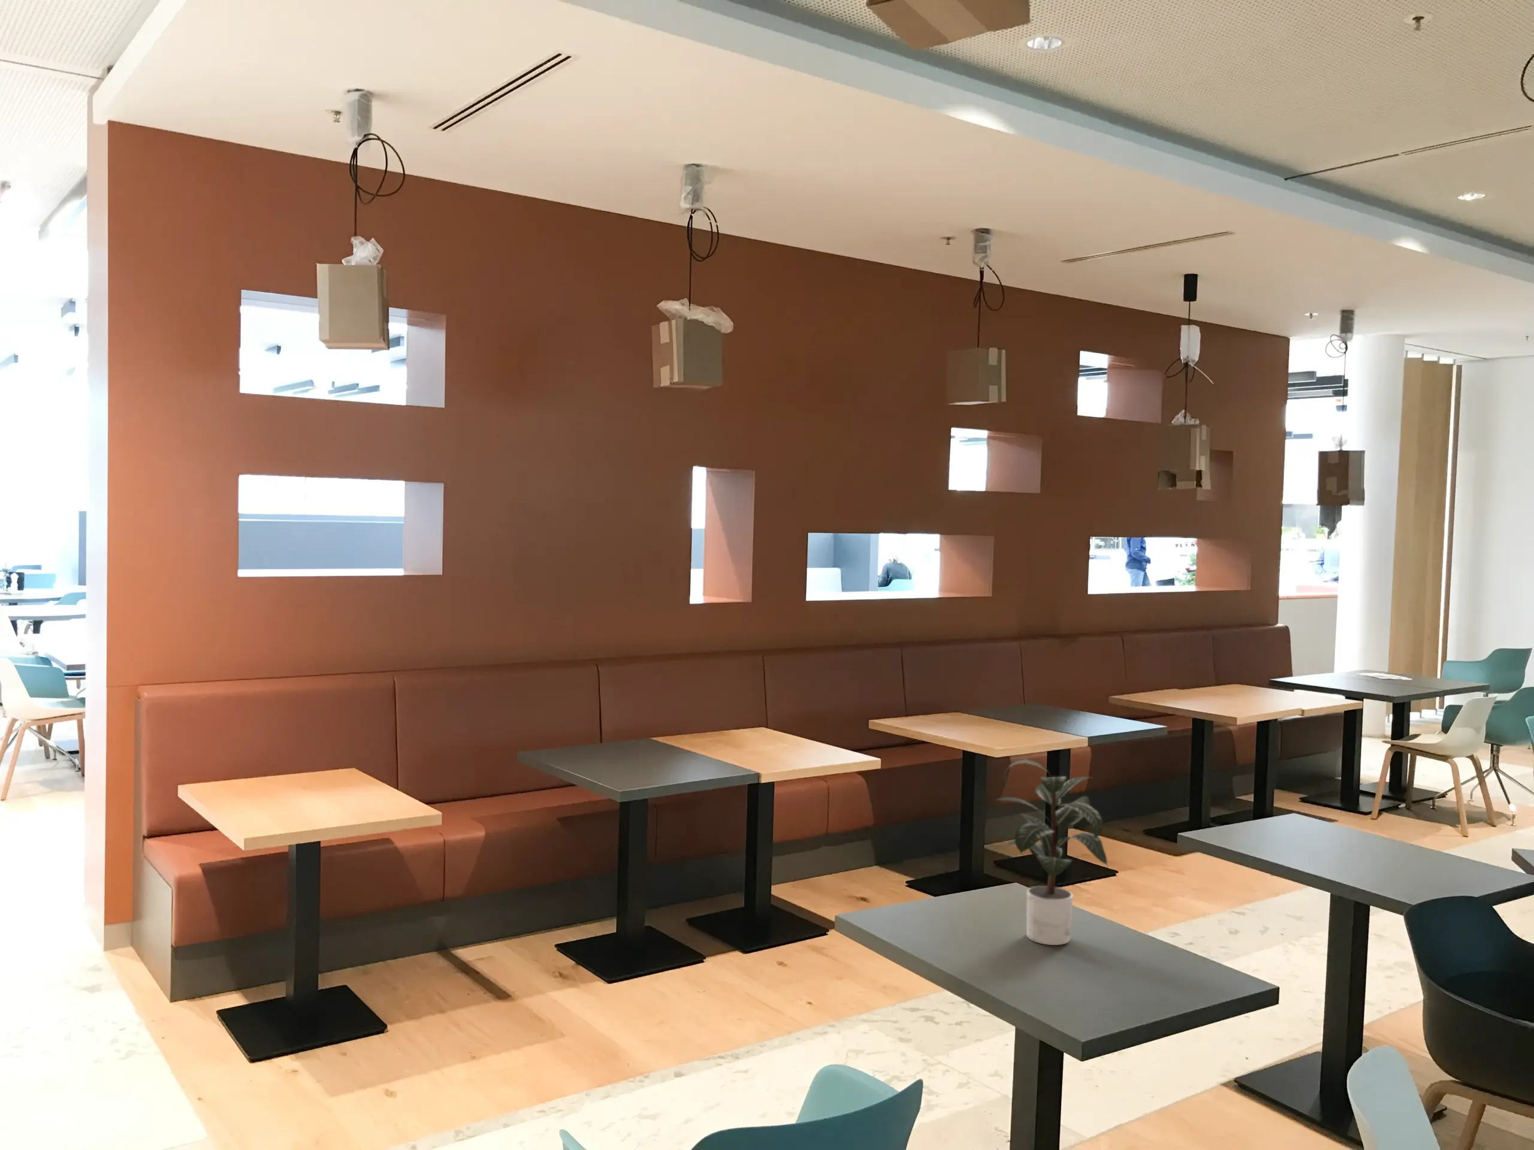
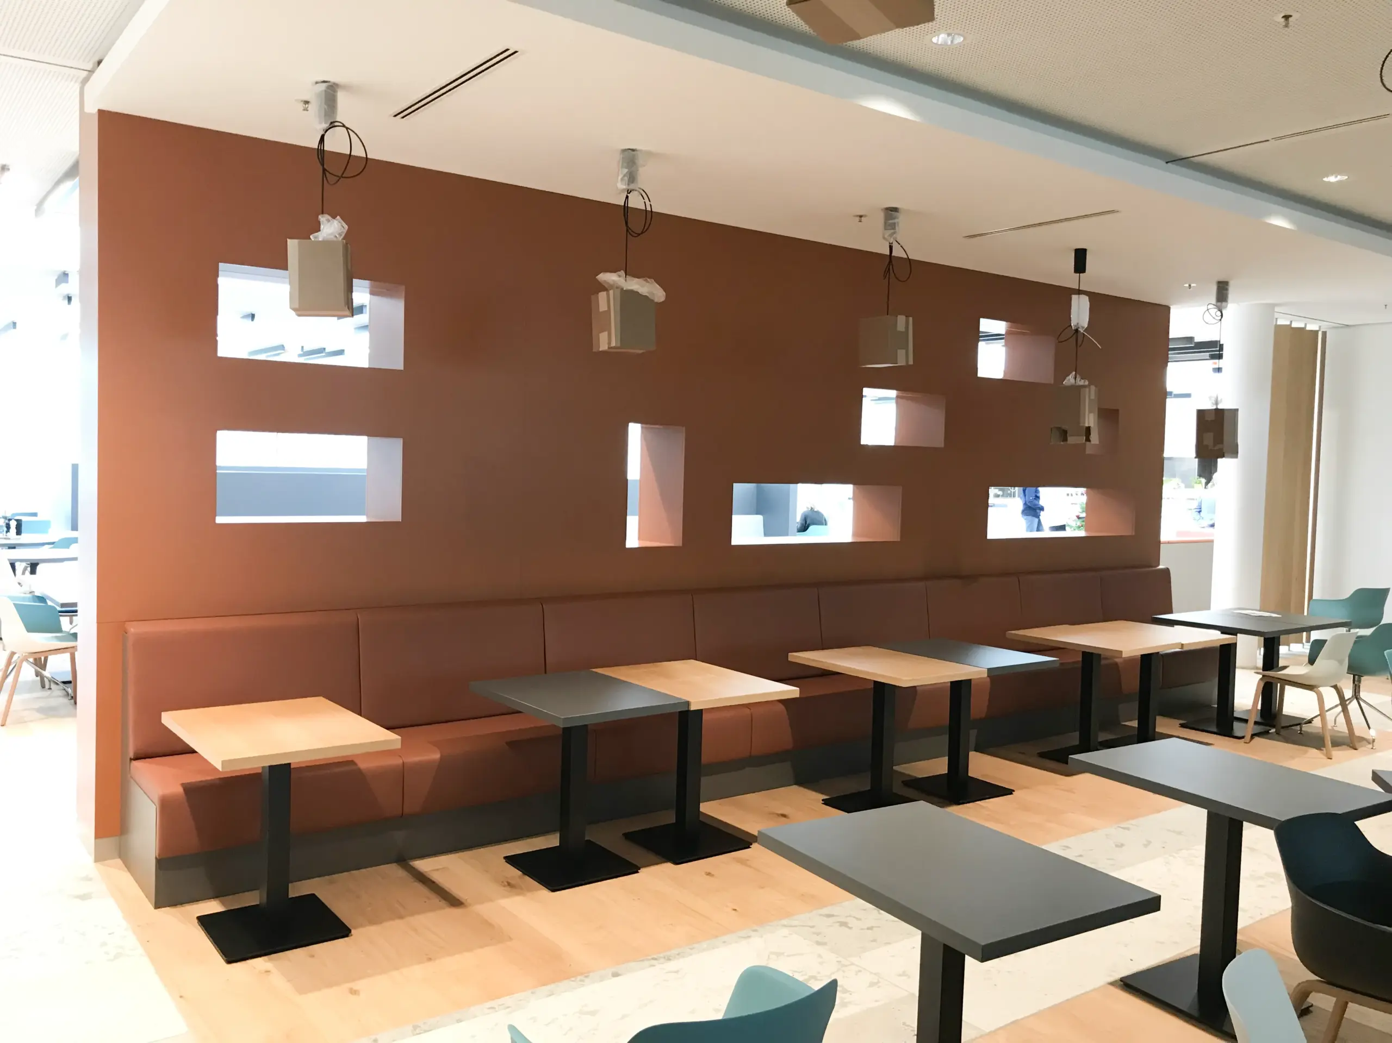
- potted plant (1062, 853)
